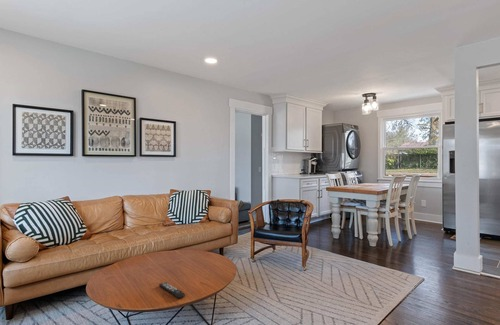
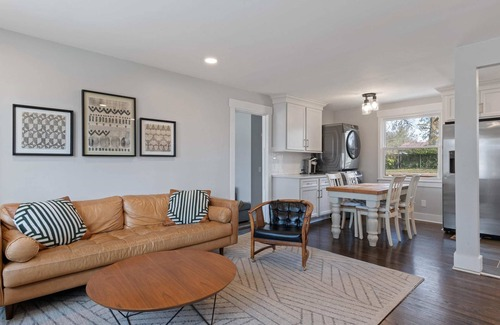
- remote control (171, 289)
